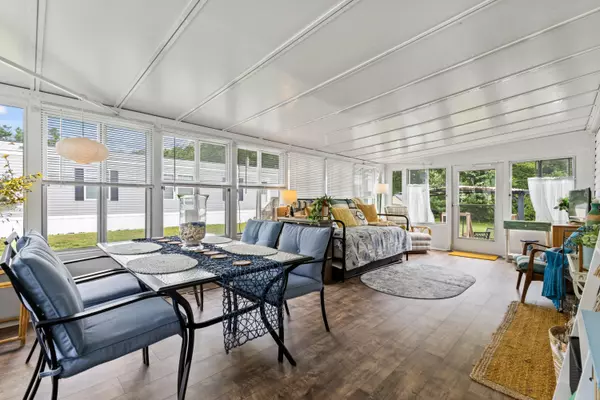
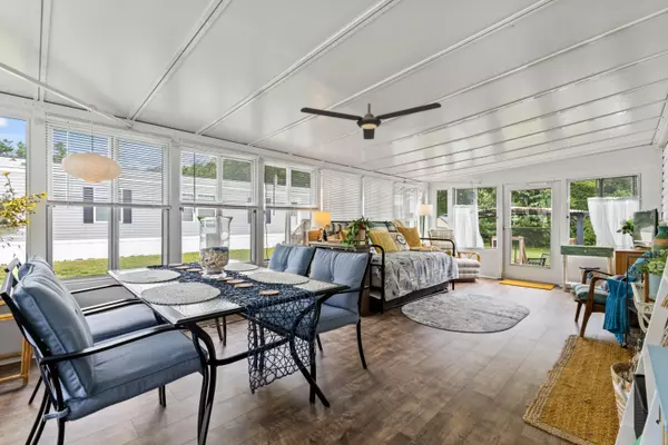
+ ceiling fan (369, 120)
